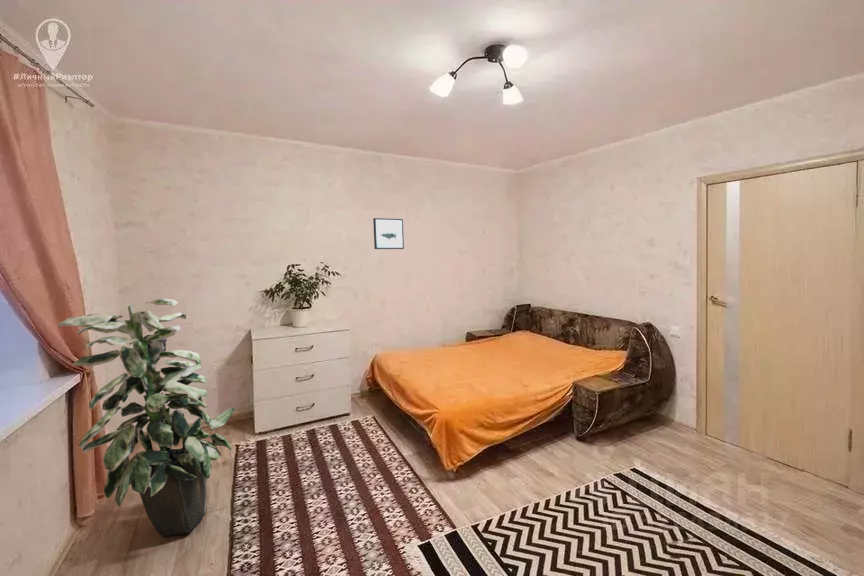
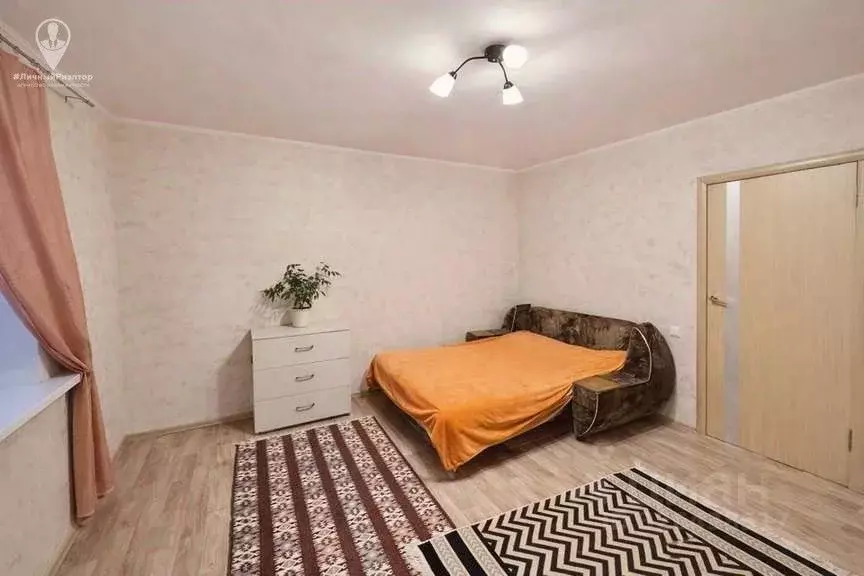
- indoor plant (158, 418)
- wall art (388, 233)
